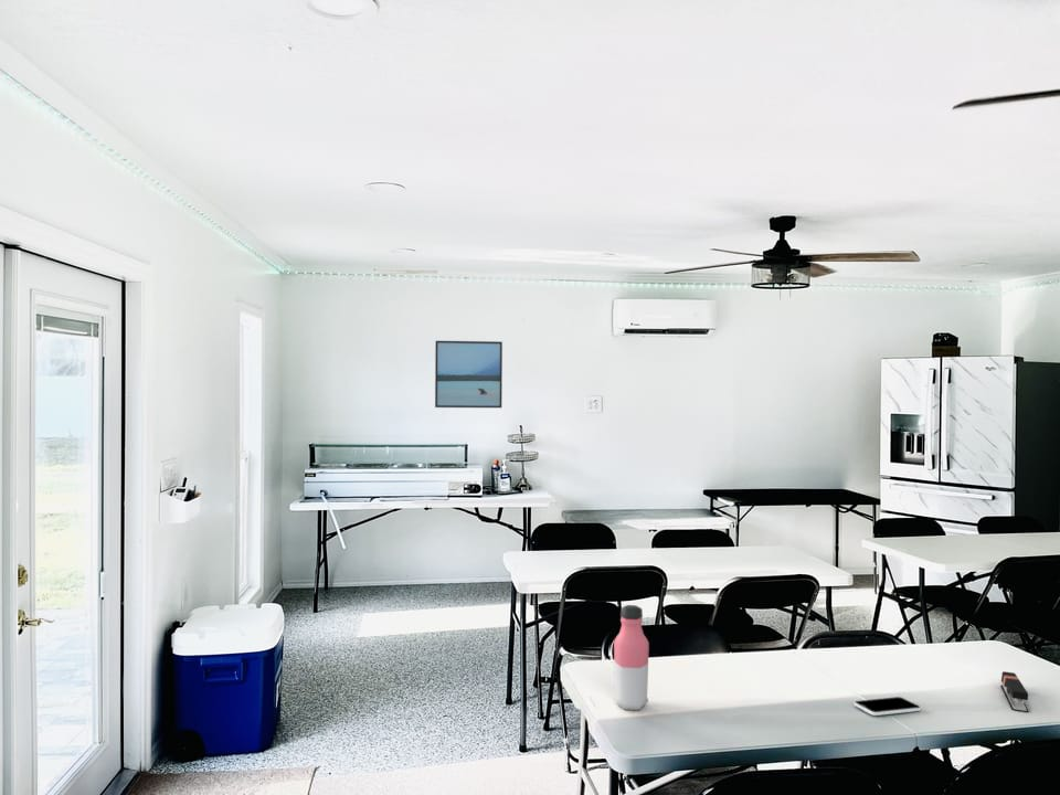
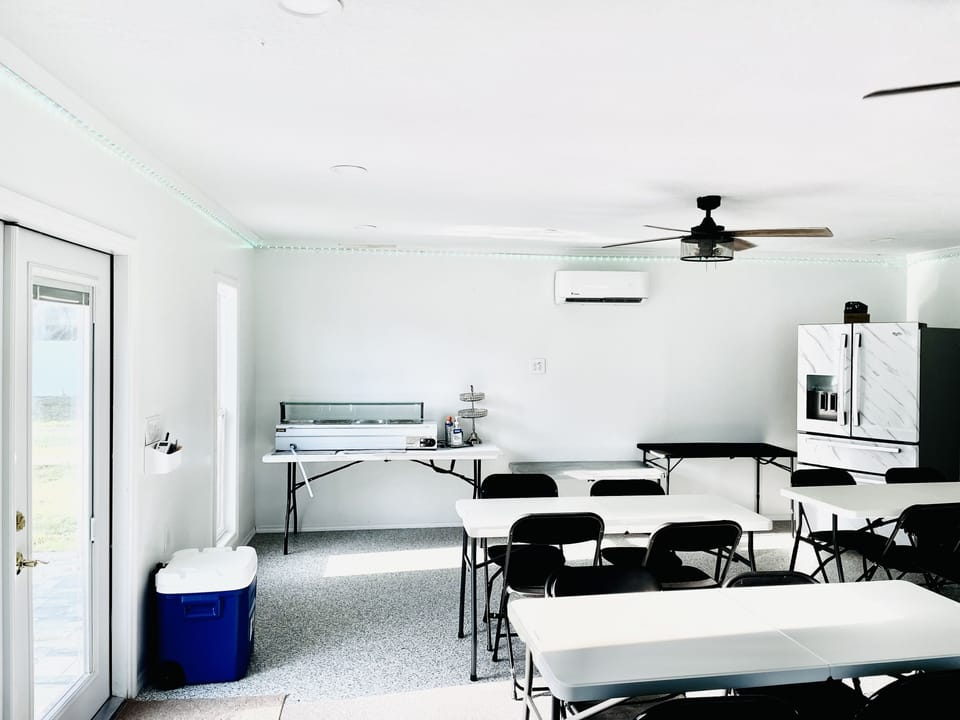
- smartphone (887, 706)
- stapler (1014, 689)
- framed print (468, 374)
- water bottle (630, 656)
